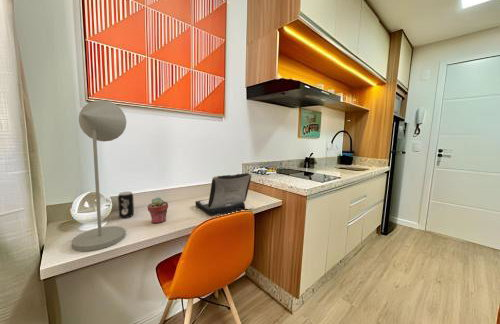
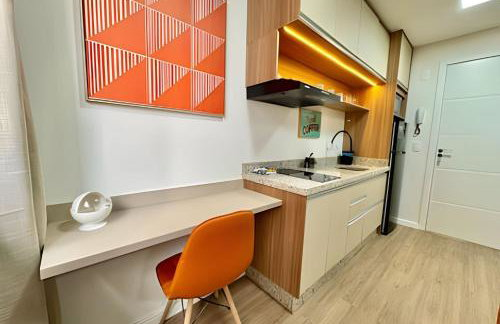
- potted succulent (158, 209)
- desk lamp (96, 170)
- beverage can (126, 204)
- laptop (223, 190)
